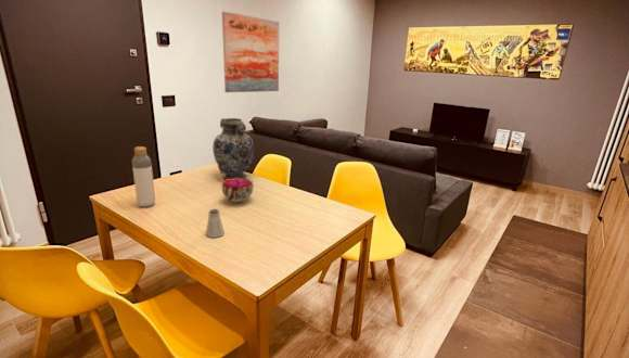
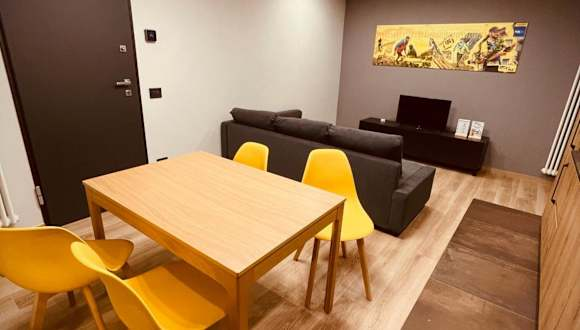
- decorative bowl (238, 191)
- saltshaker (214, 221)
- vase (233, 149)
- wall art (253, 55)
- bottle (143, 177)
